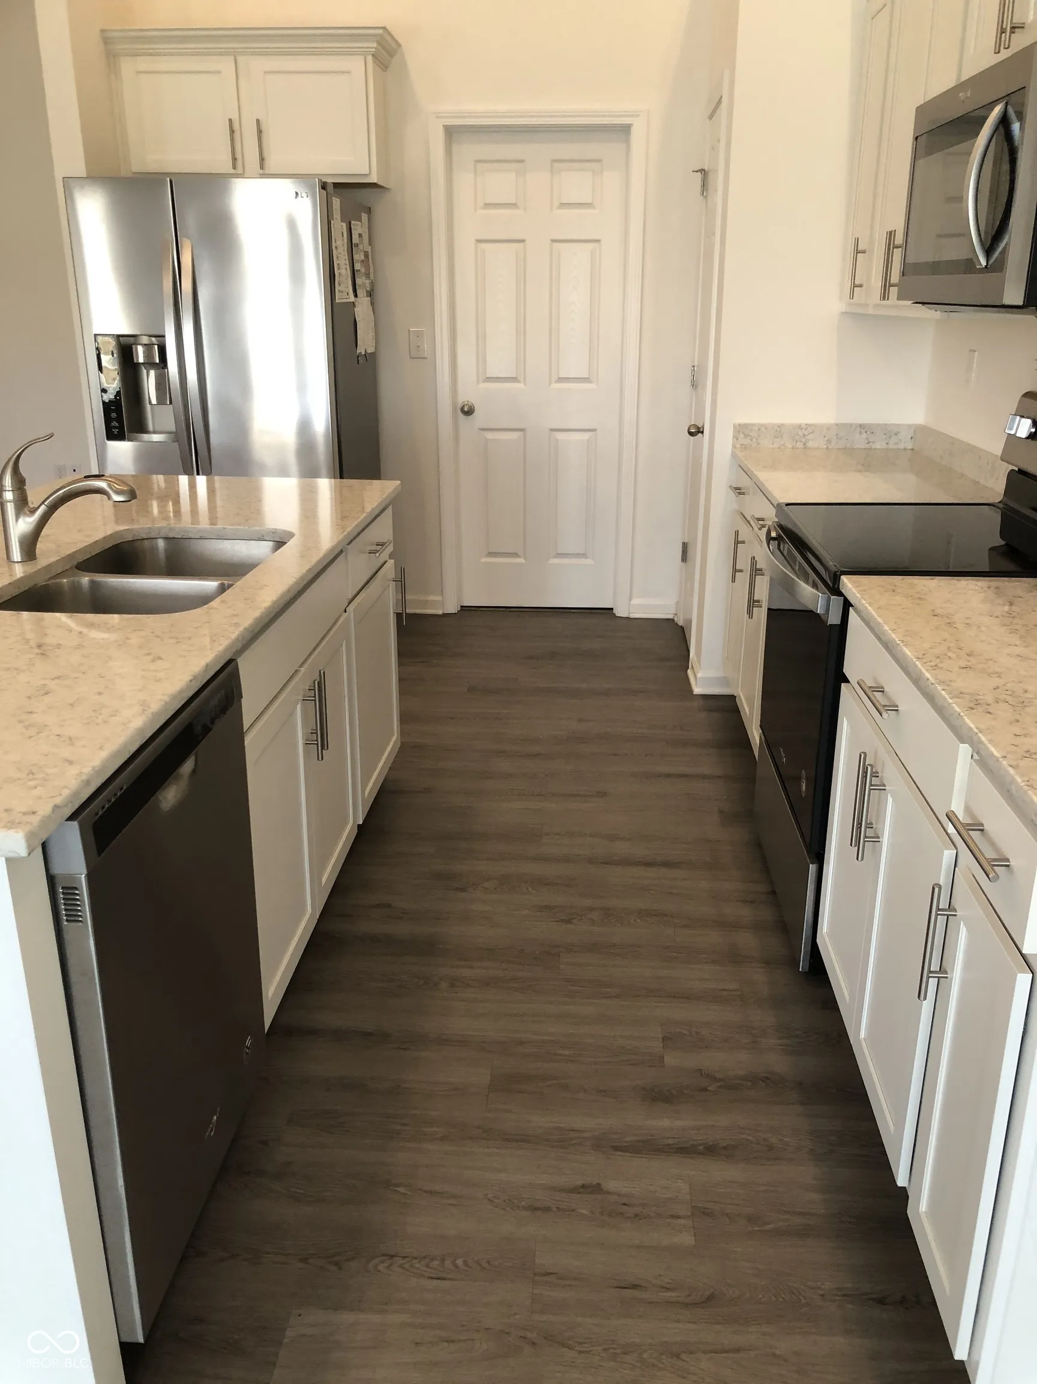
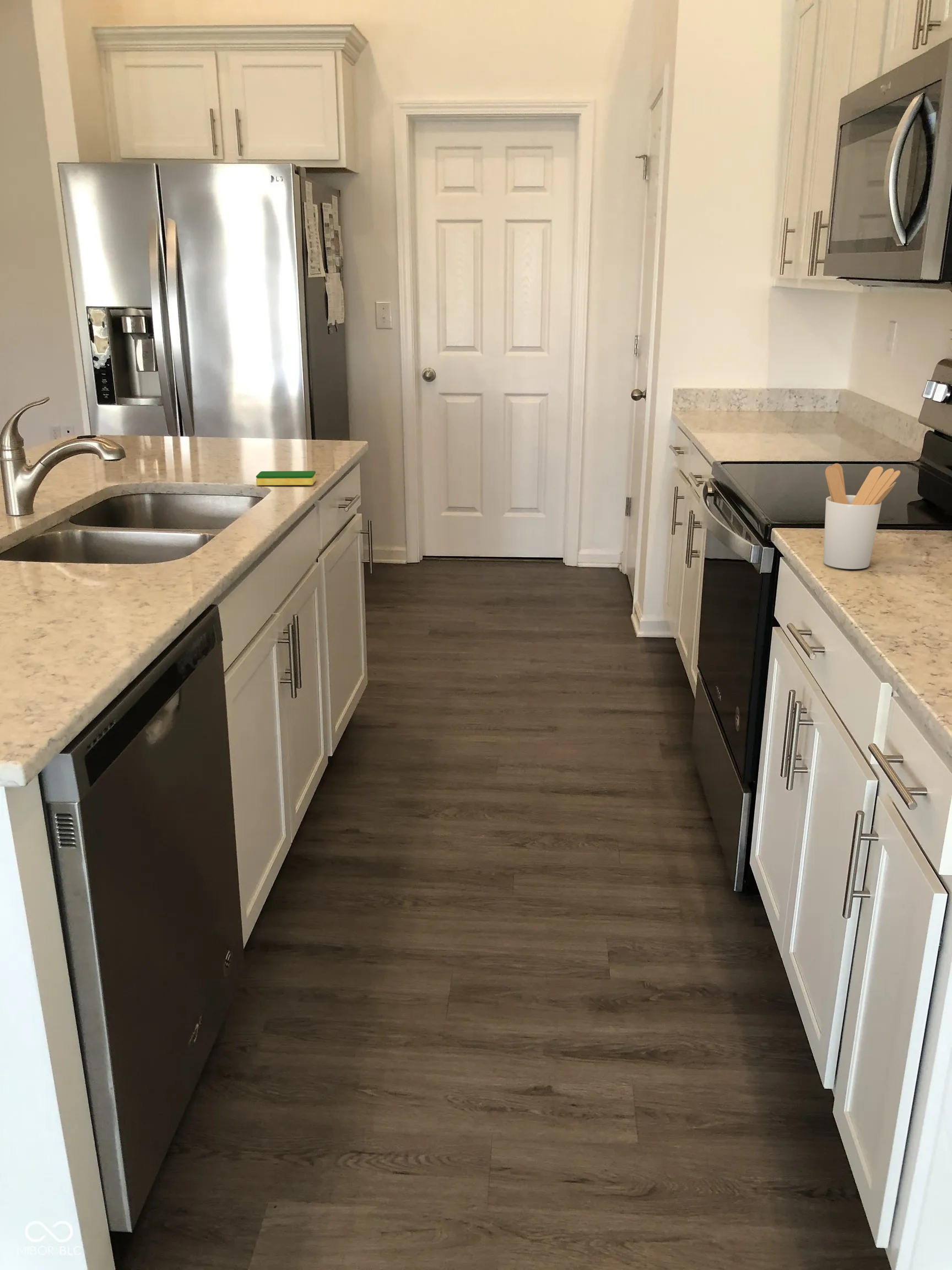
+ utensil holder (861, 515)
+ dish sponge (286, 478)
